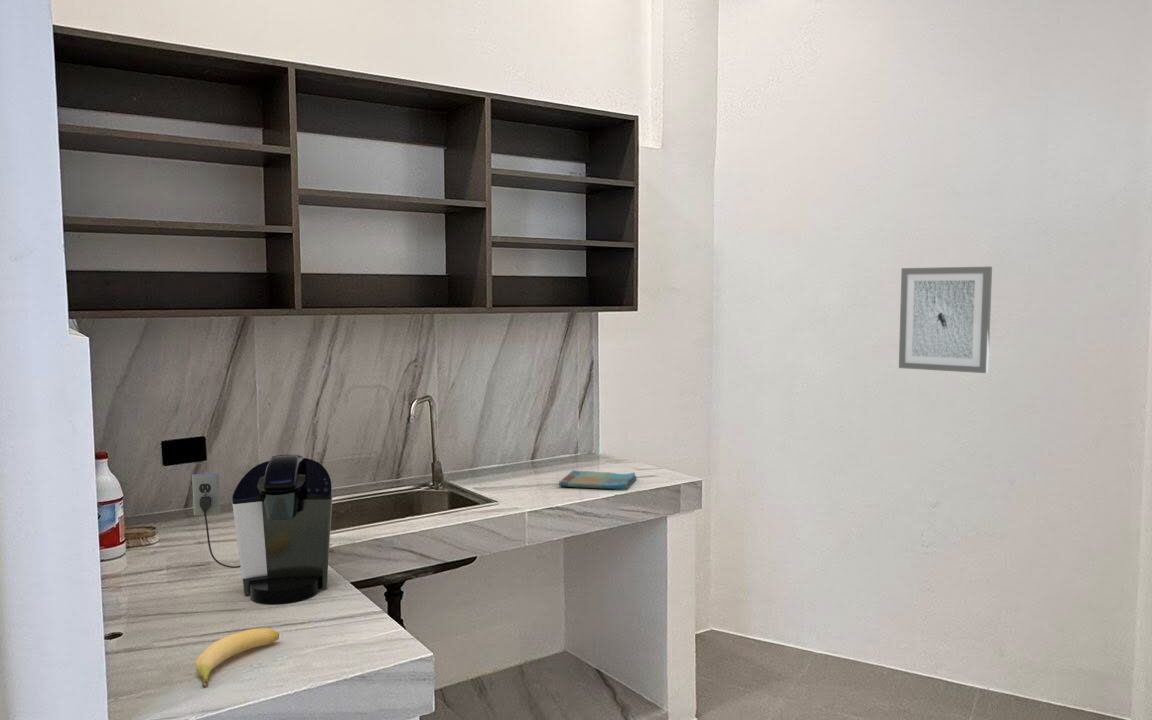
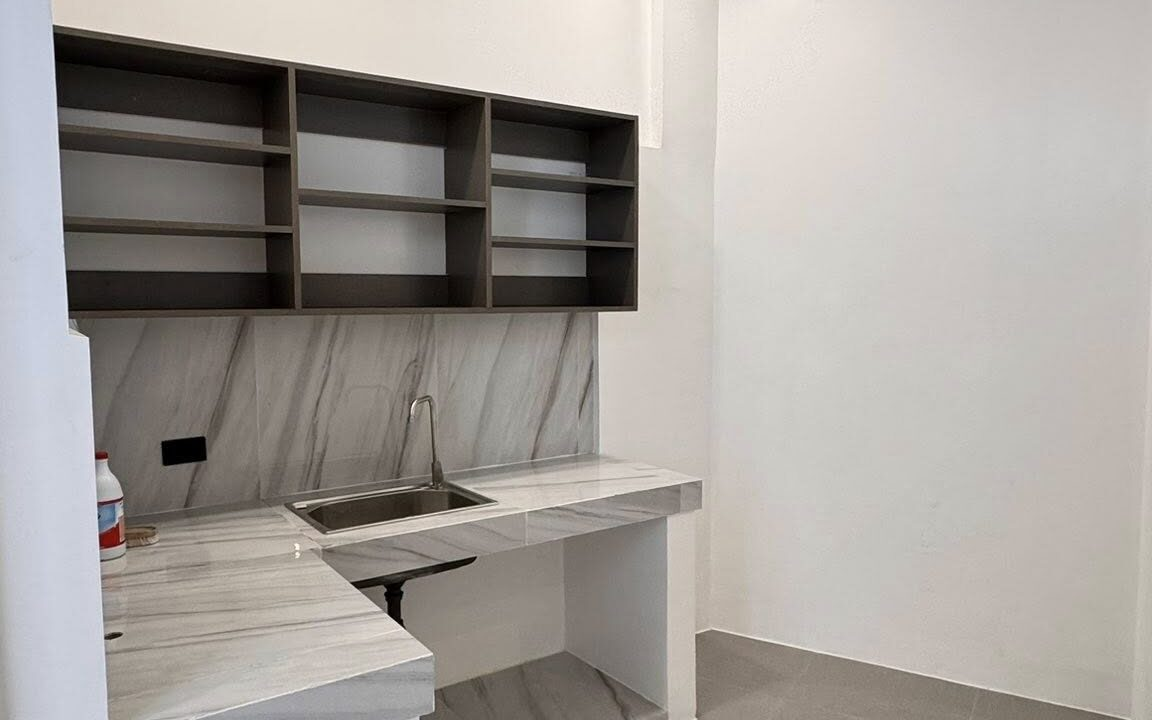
- coffee maker (258, 523)
- banana (236, 650)
- wall art (943, 319)
- dish towel (598, 479)
